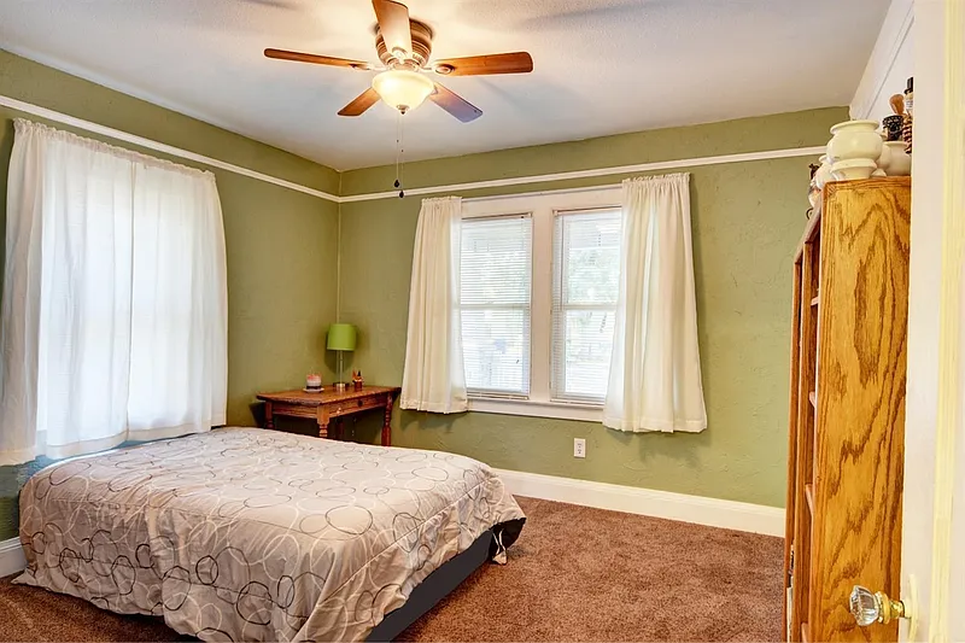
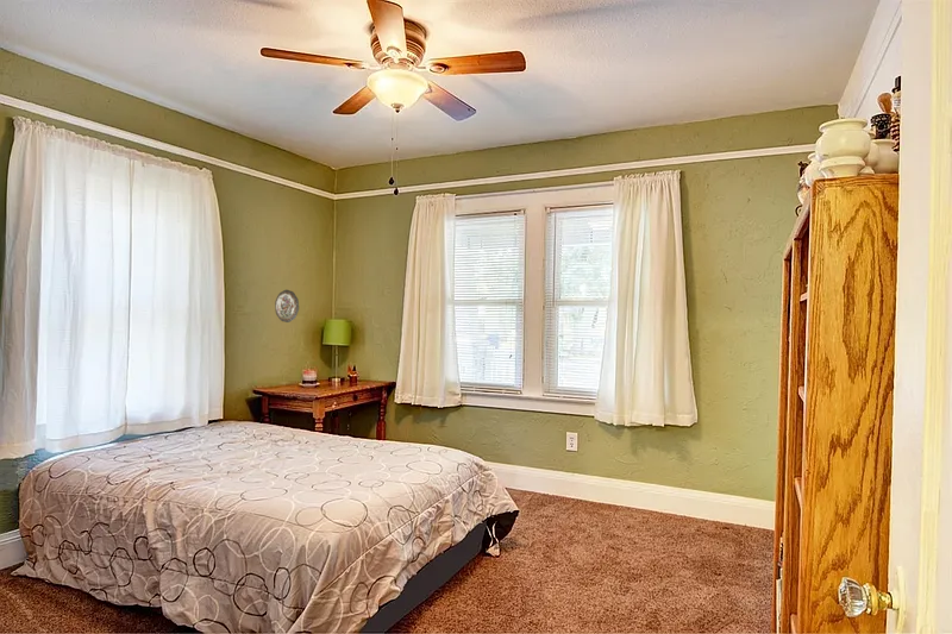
+ decorative plate (286, 306)
